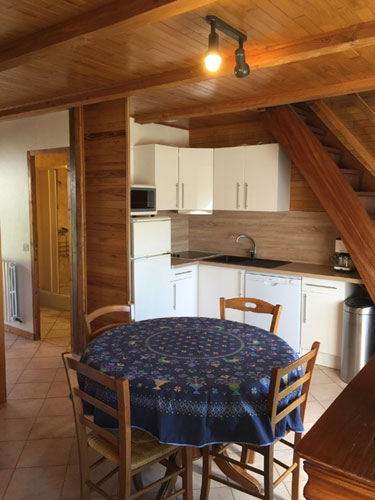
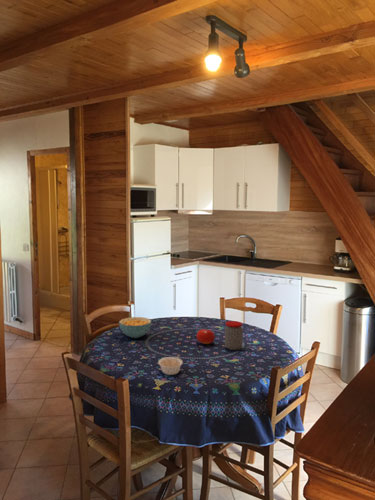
+ fruit (205, 335)
+ cereal bowl (135, 328)
+ legume (170, 365)
+ jar (233, 335)
